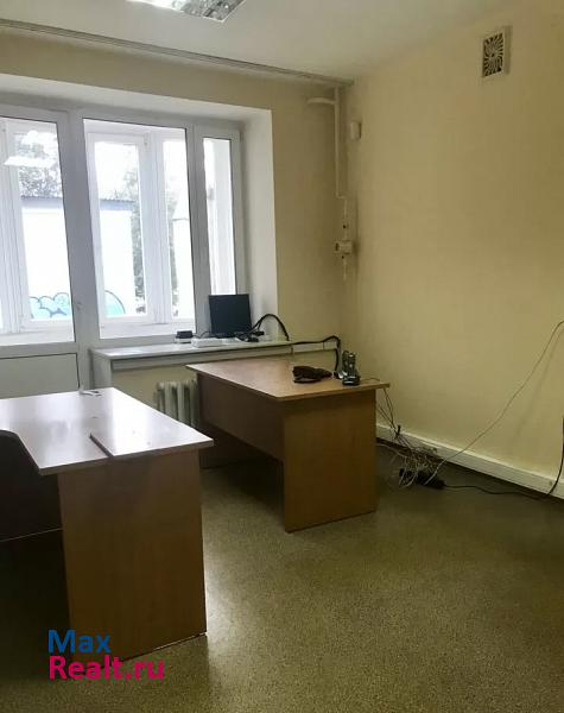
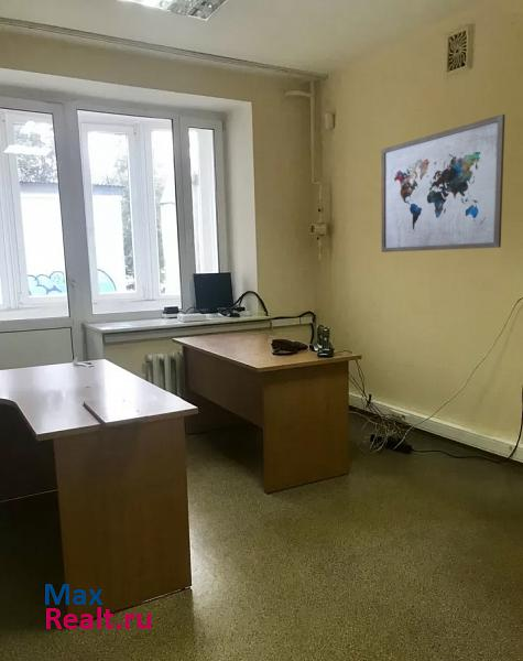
+ wall art (434, 193)
